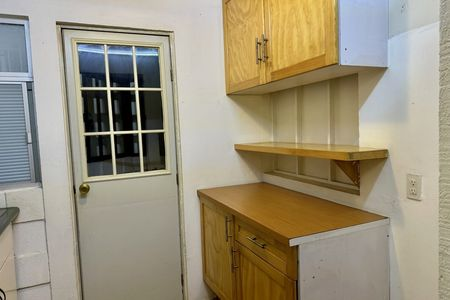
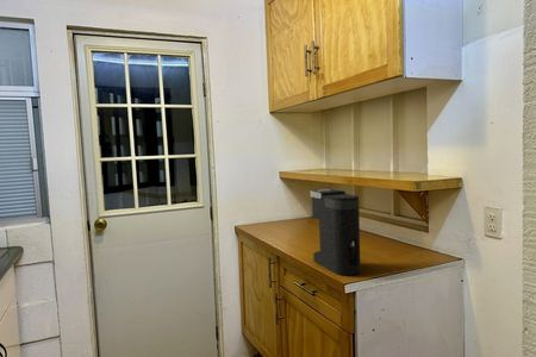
+ coffee maker (334, 228)
